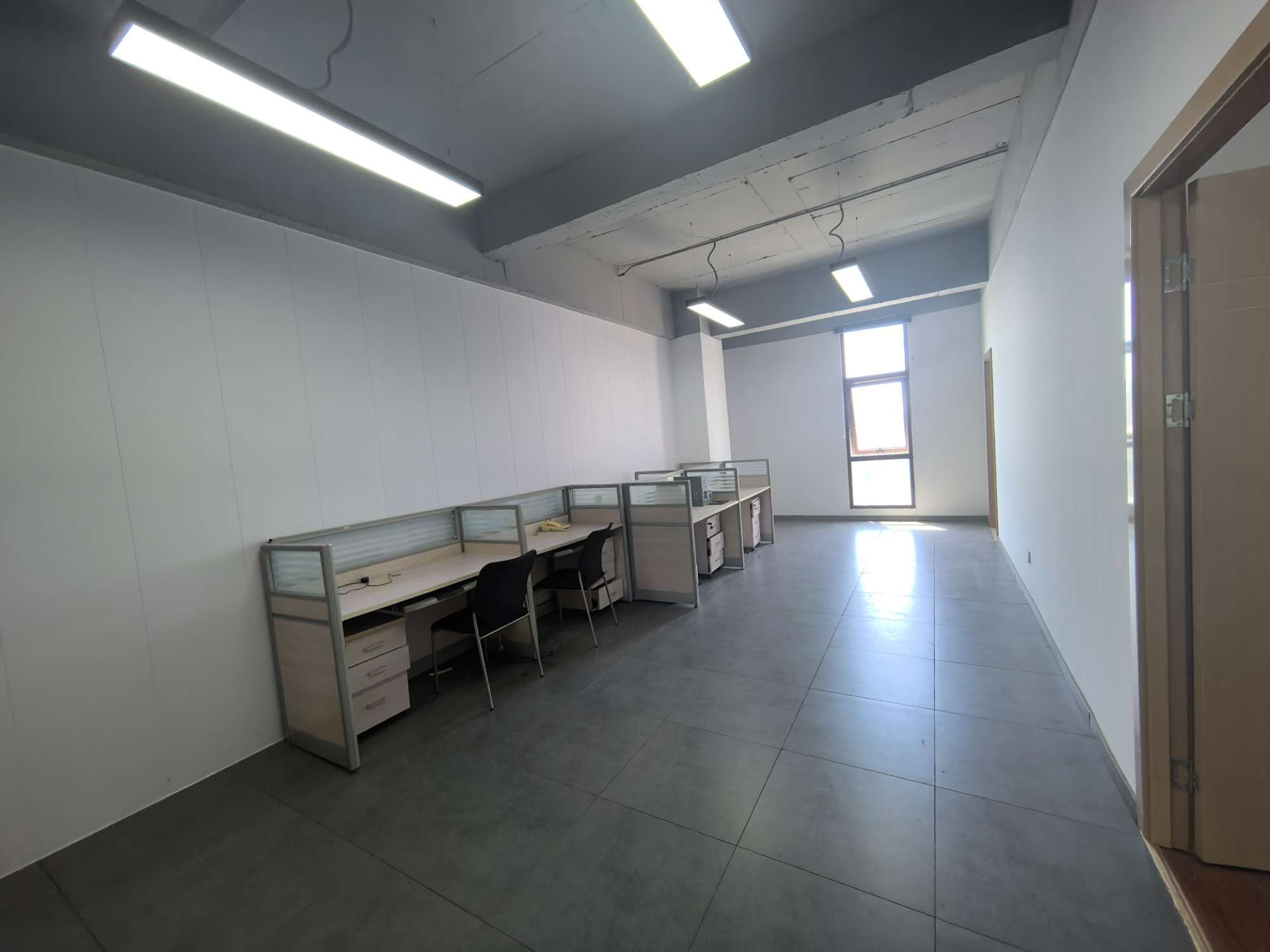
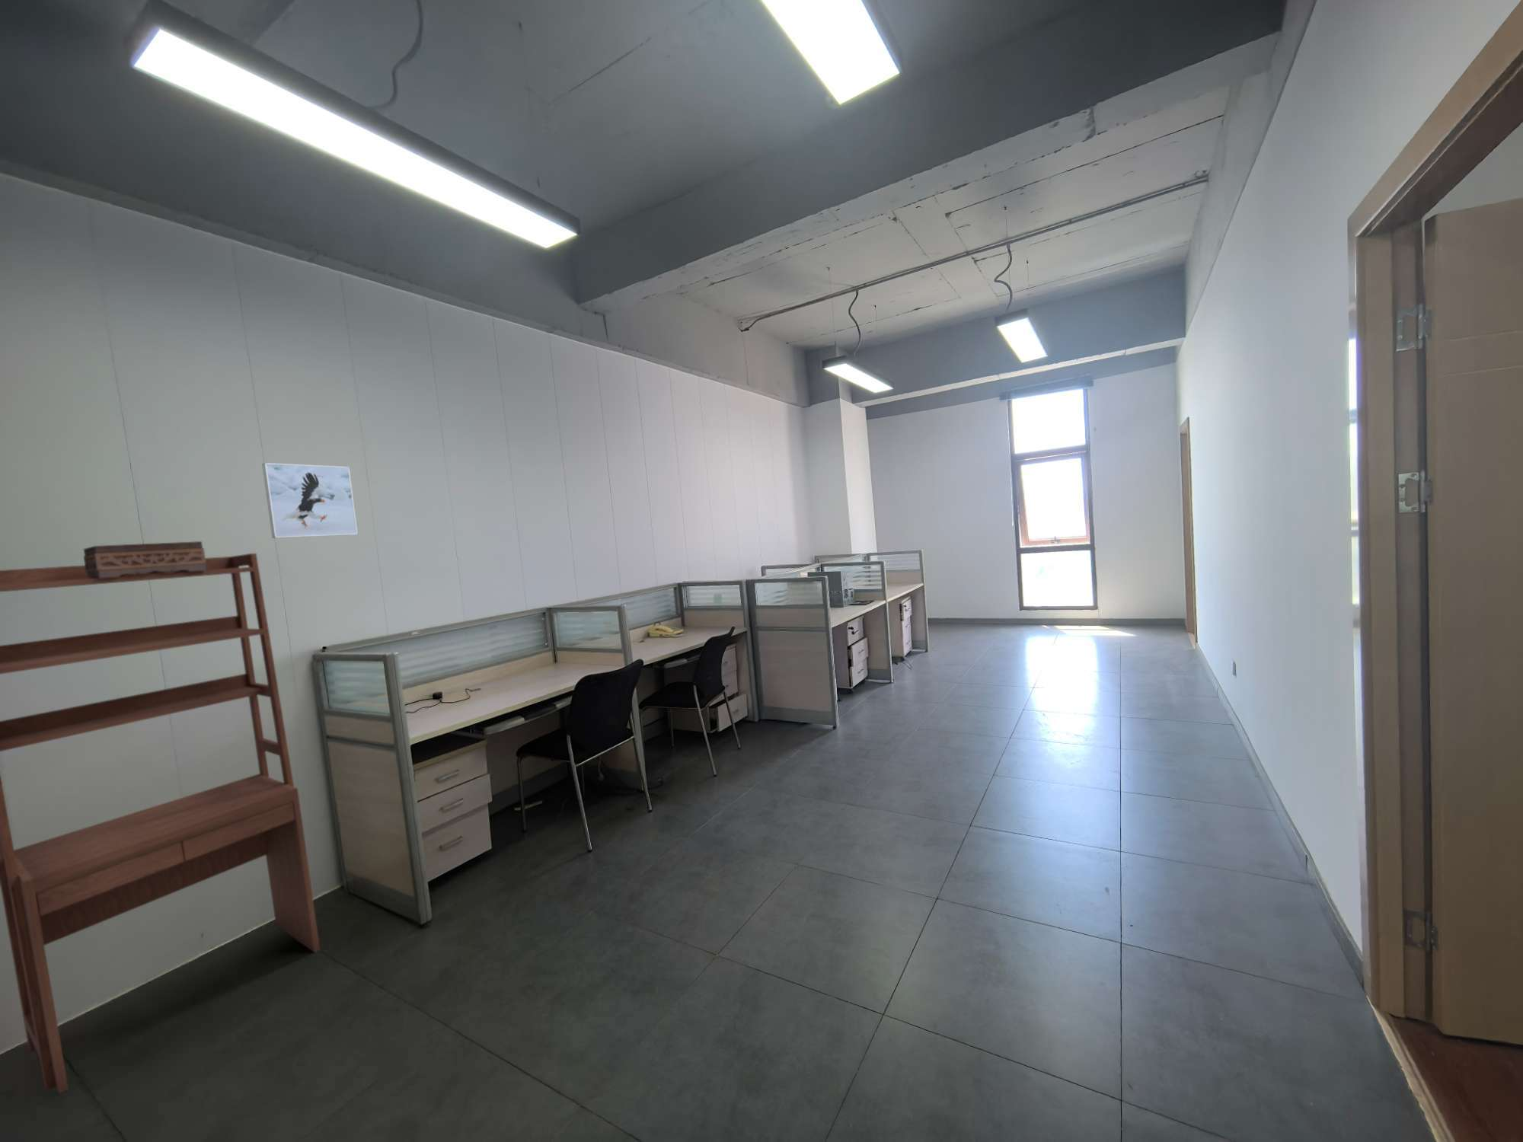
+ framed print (312, 501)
+ shelving unit (163, 804)
+ tissue box (146, 557)
